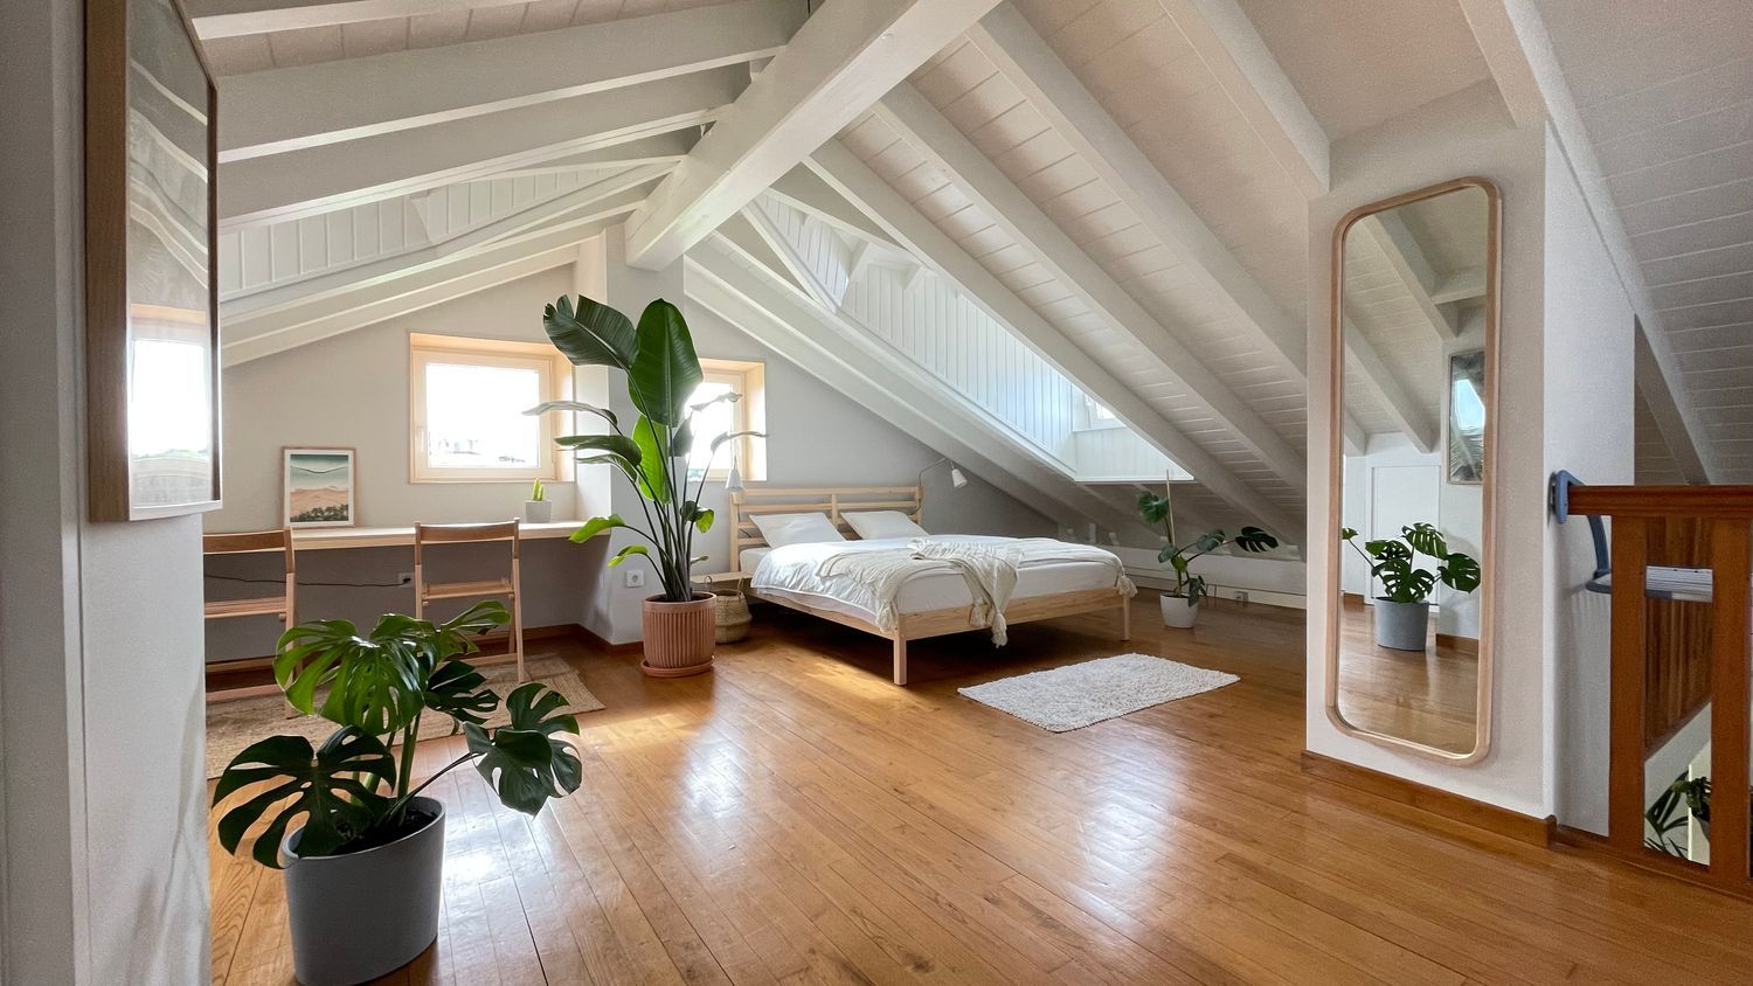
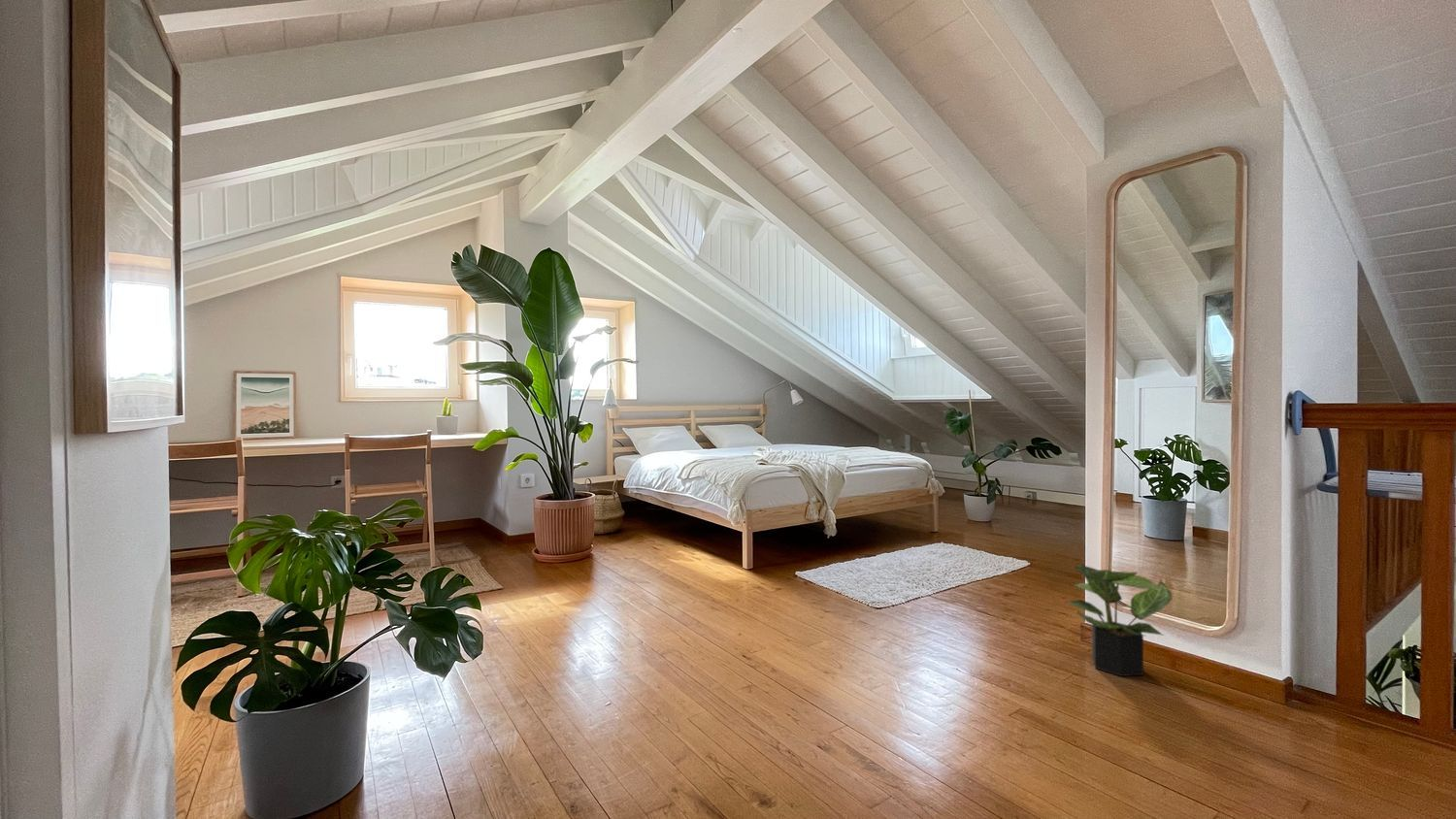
+ potted plant (1107, 611)
